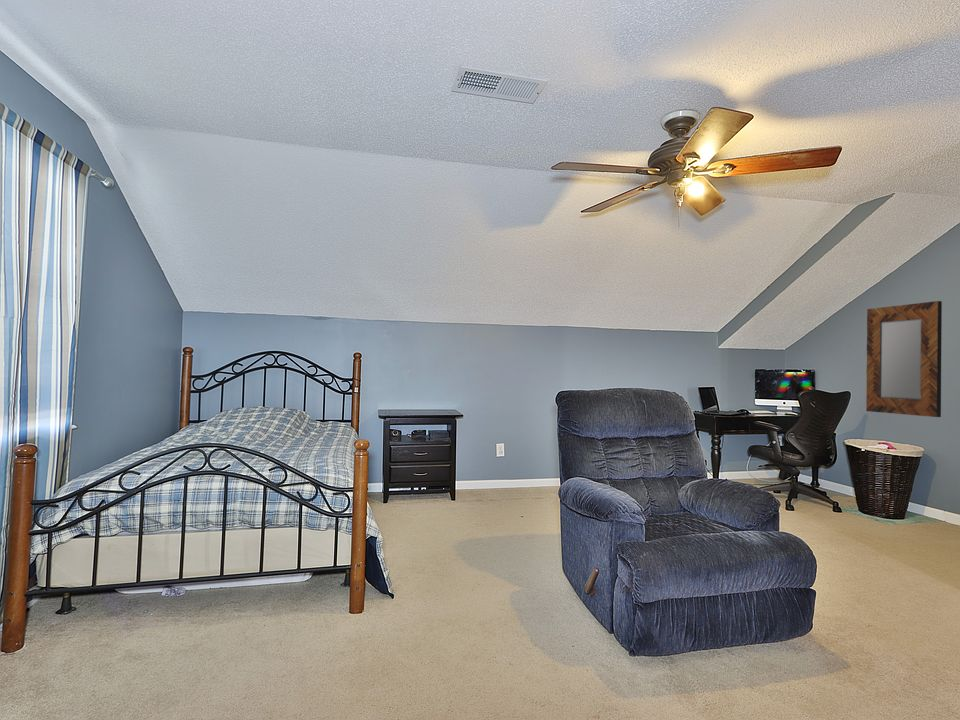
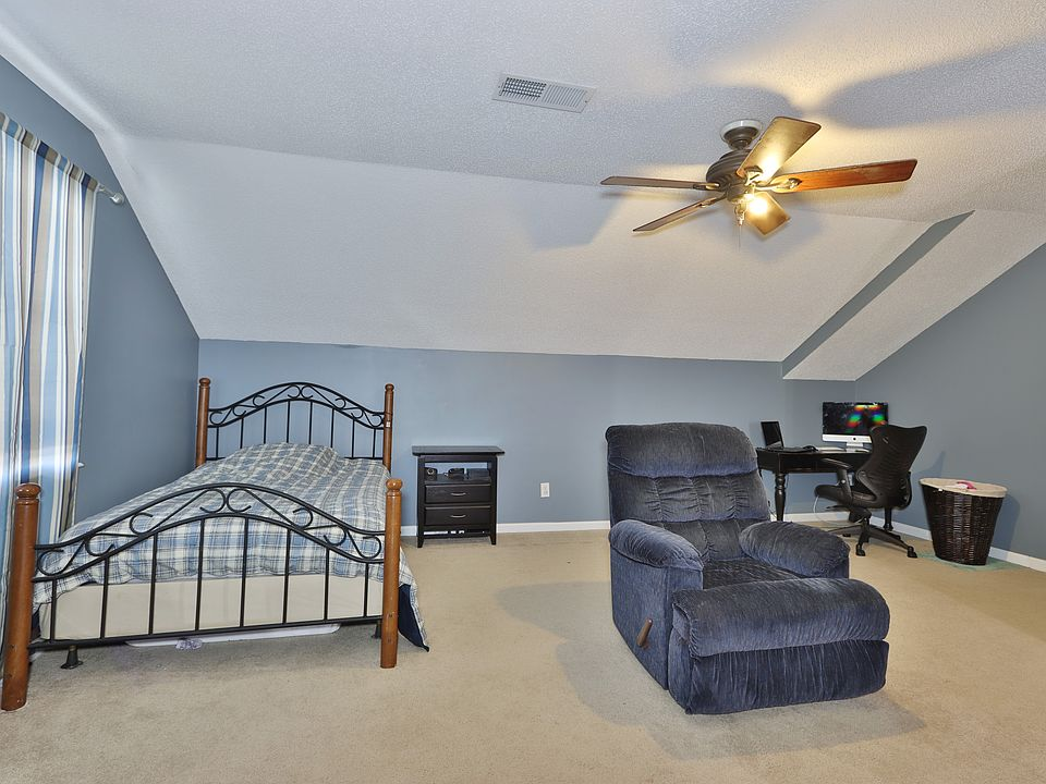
- home mirror (901, 359)
